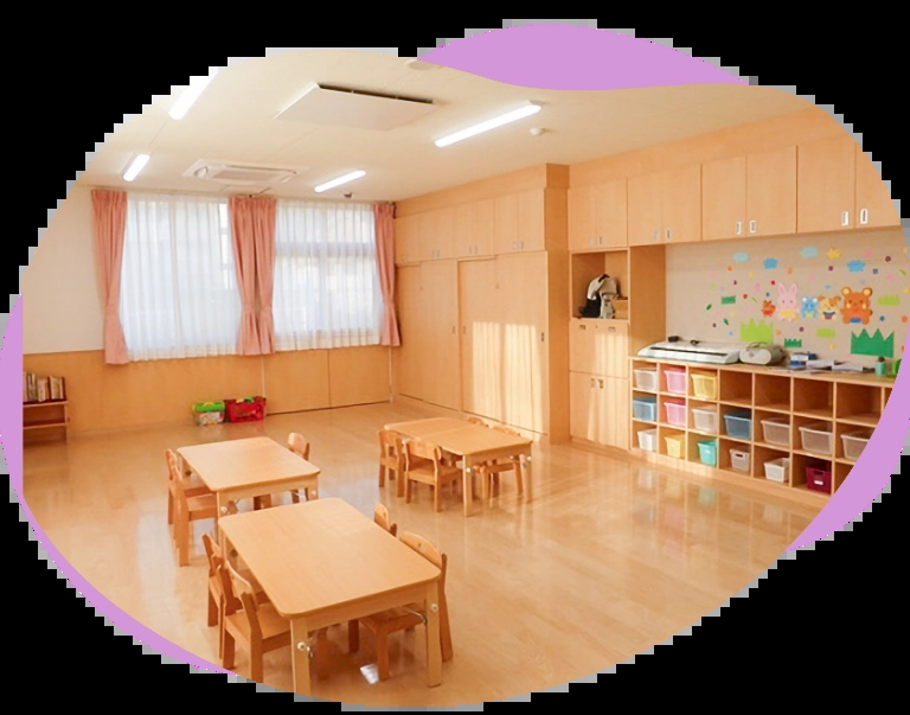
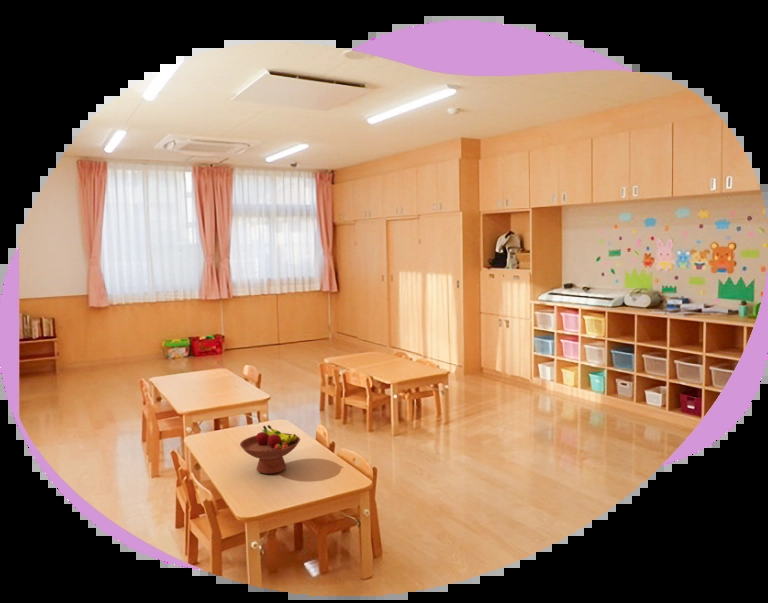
+ fruit bowl (270, 450)
